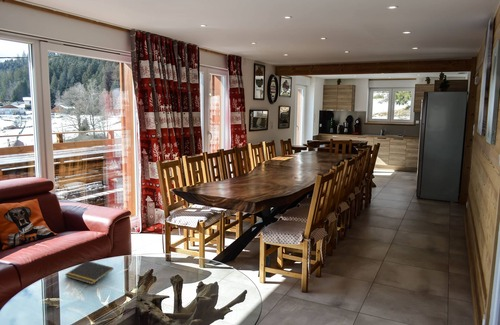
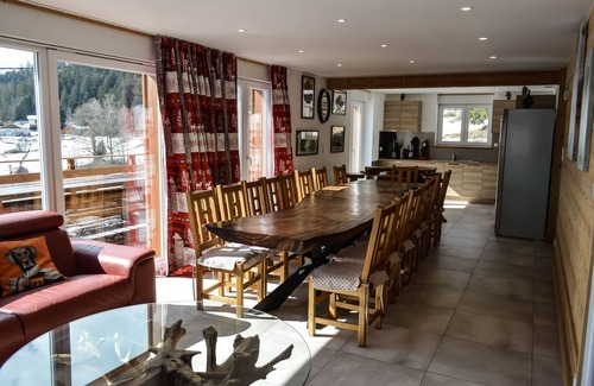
- notepad (89, 271)
